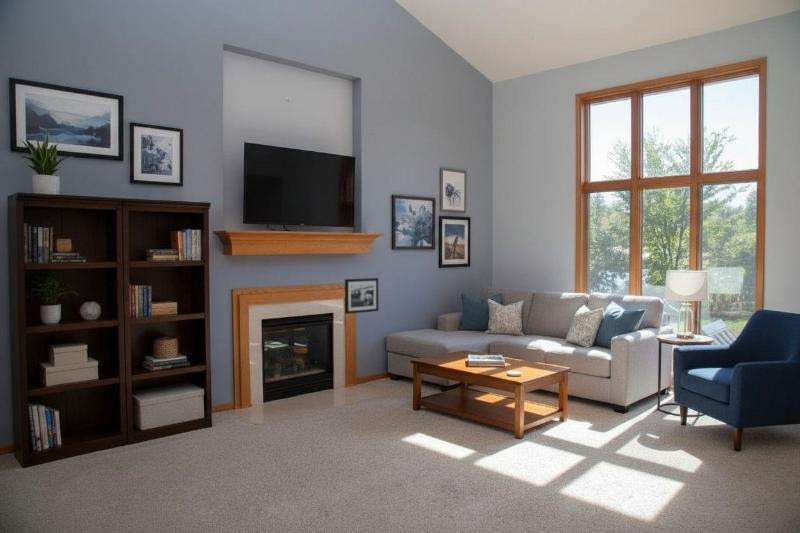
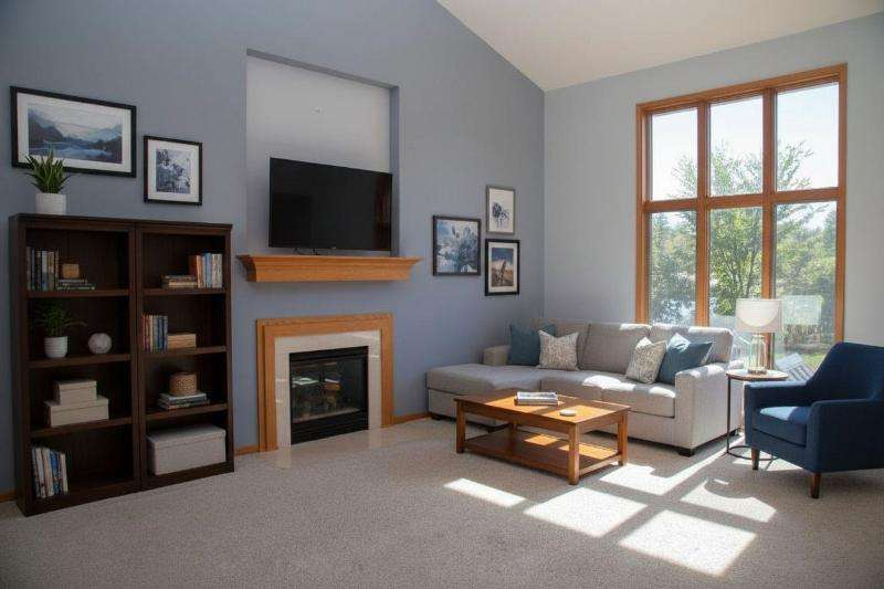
- picture frame (362, 295)
